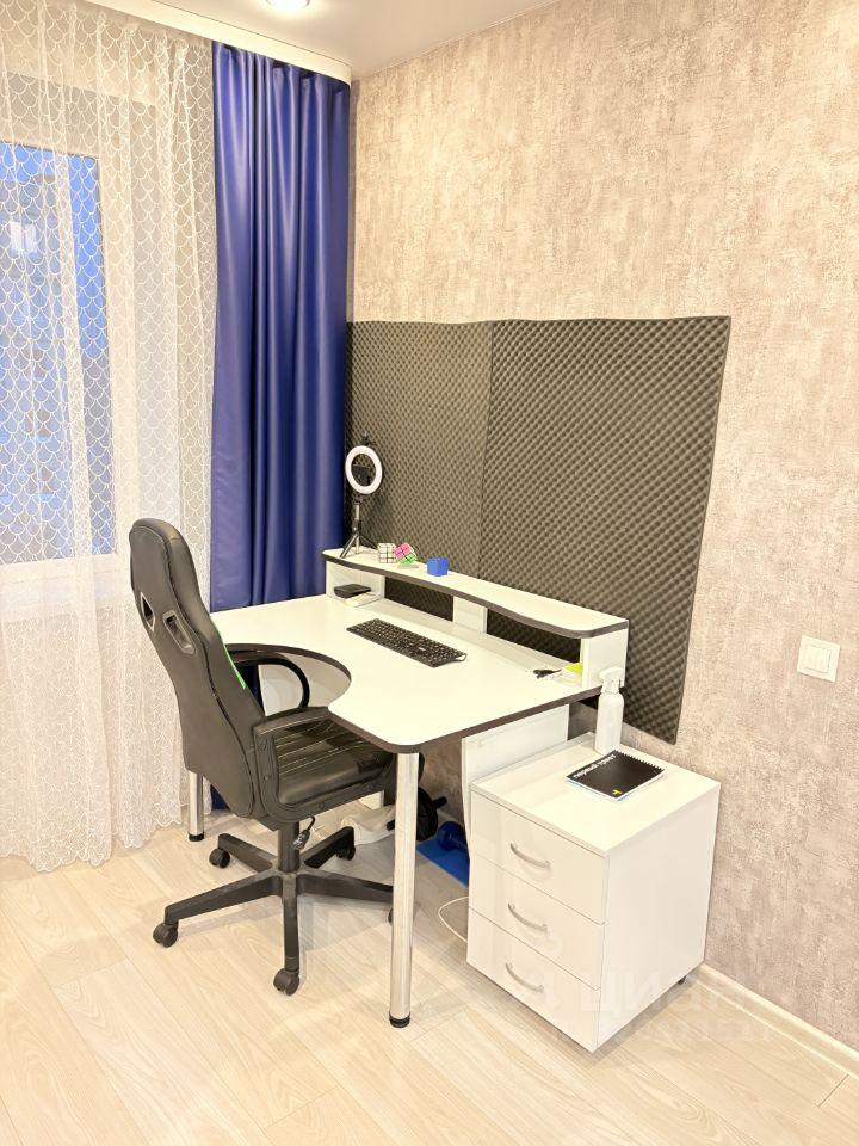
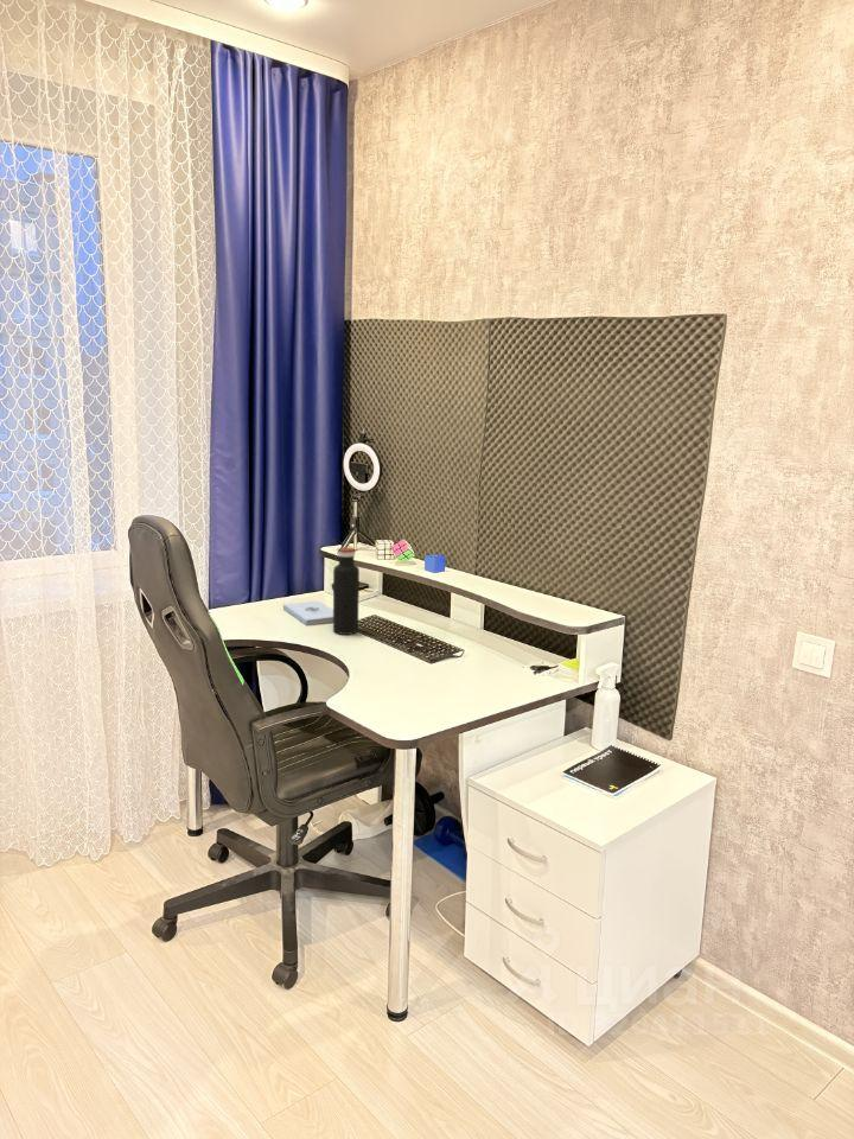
+ water bottle (345, 590)
+ notepad (312, 612)
